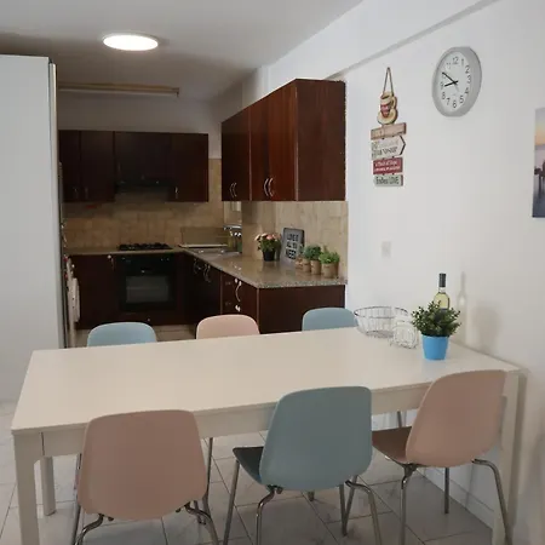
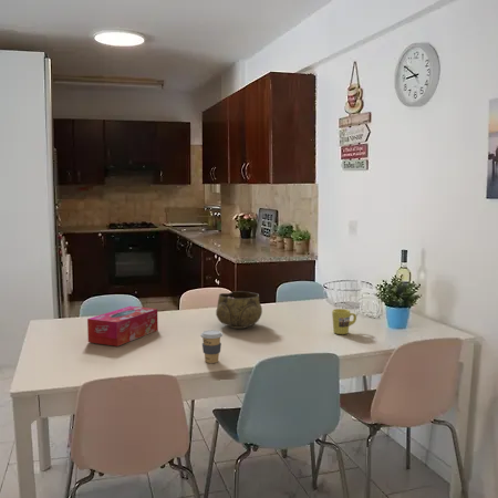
+ decorative bowl (239, 310)
+ tissue box (124, 324)
+ mug (344, 321)
+ coffee cup (211, 346)
